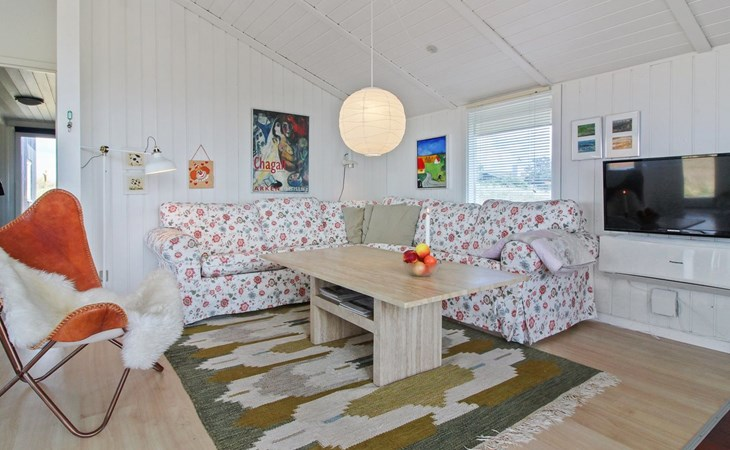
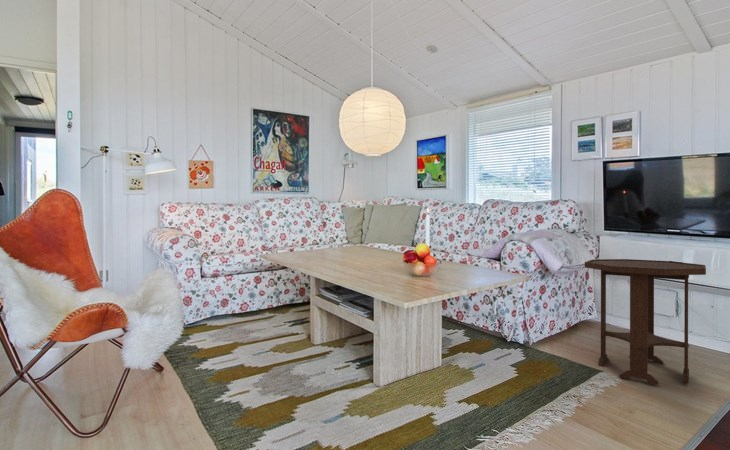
+ side table (642, 316)
